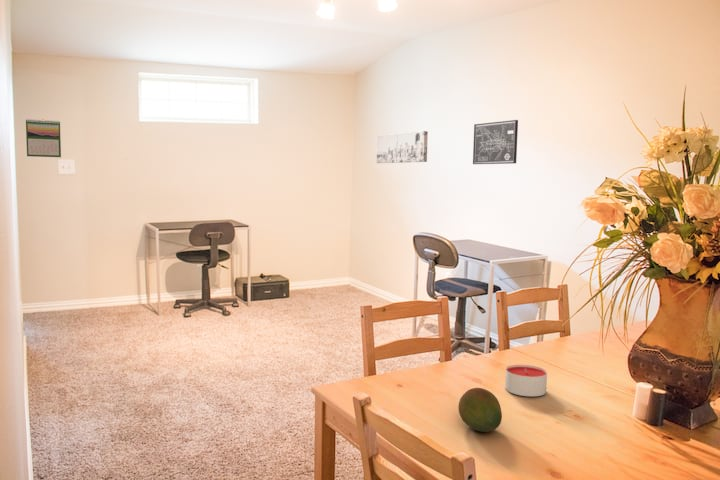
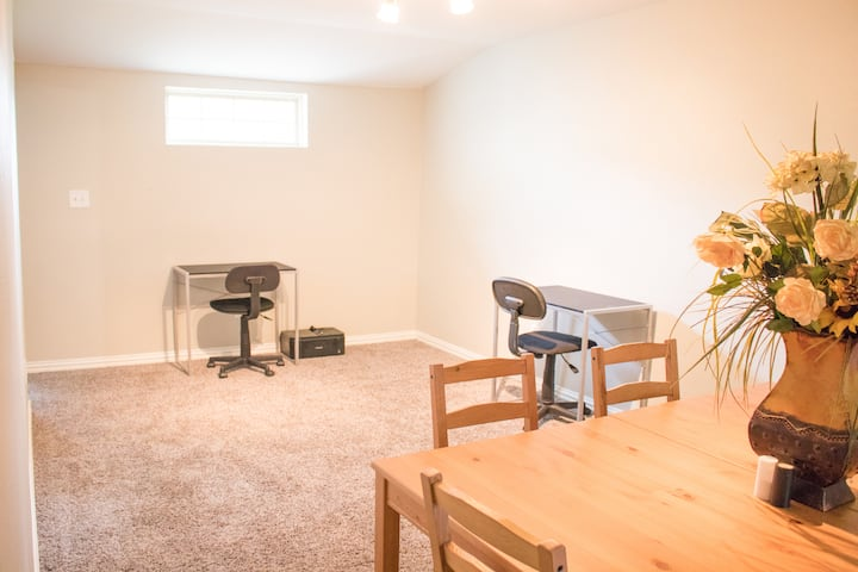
- candle (526, 379)
- wall art (494, 143)
- wall art (400, 148)
- calendar (43, 138)
- fruit (482, 409)
